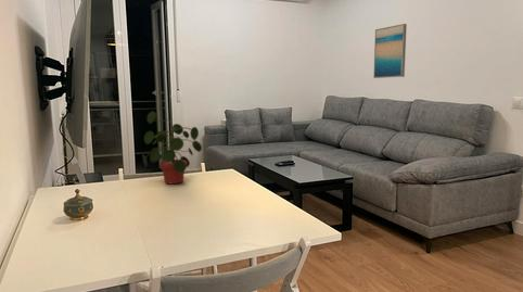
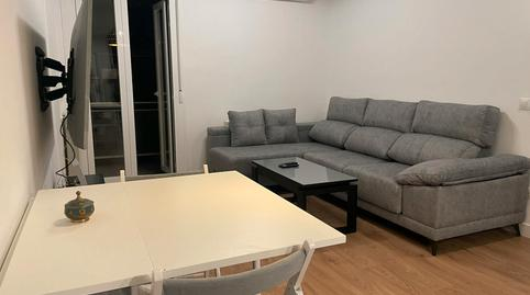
- potted plant (168, 147)
- wall art (388, 52)
